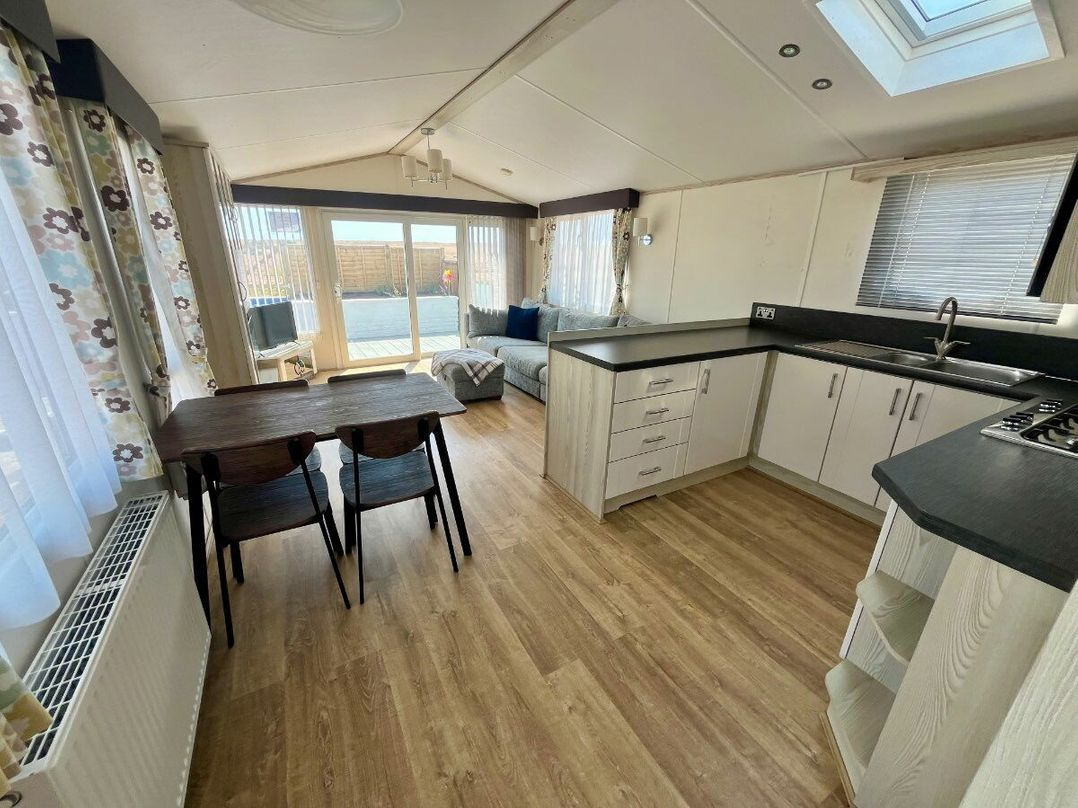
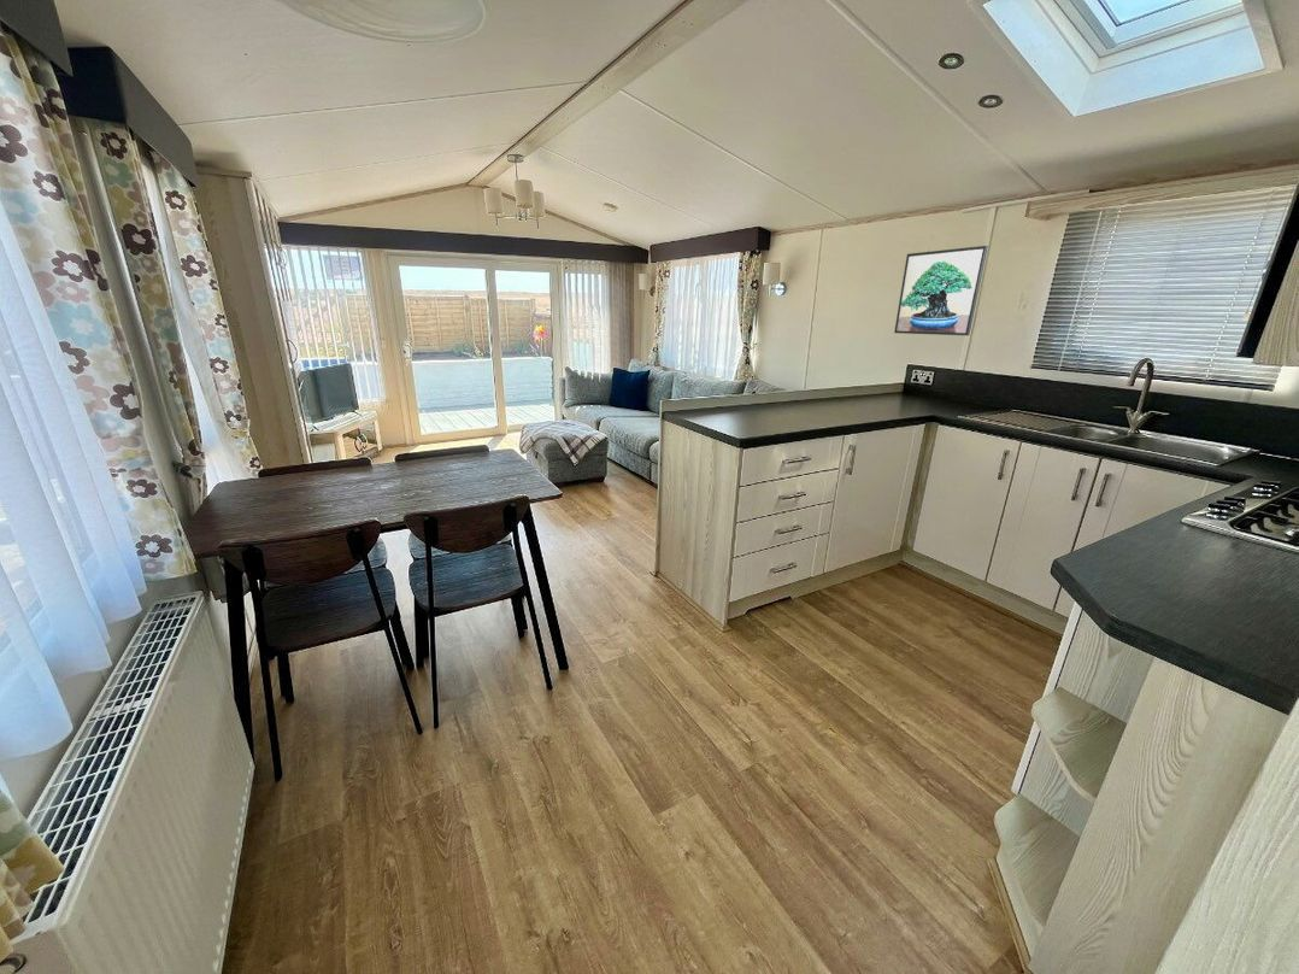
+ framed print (936, 293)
